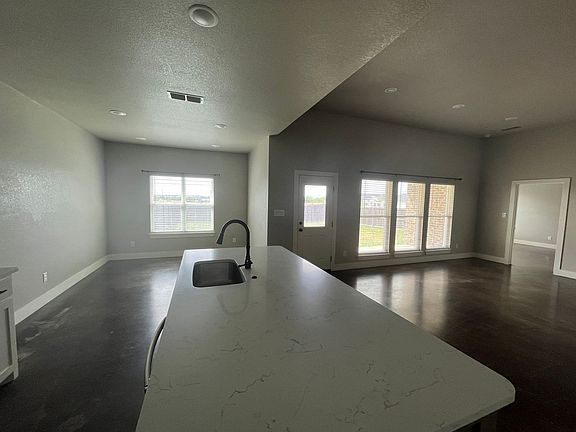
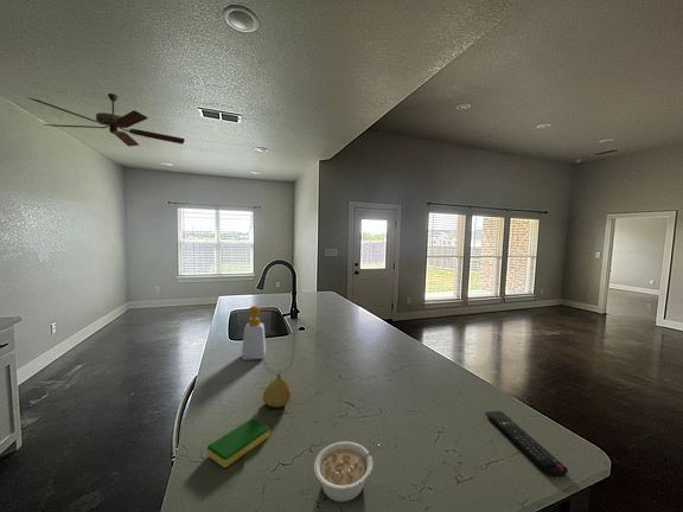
+ soap bottle (258, 331)
+ fruit (276, 388)
+ ceiling fan (117, 115)
+ legume (344, 469)
+ remote control (521, 439)
+ dish sponge (240, 440)
